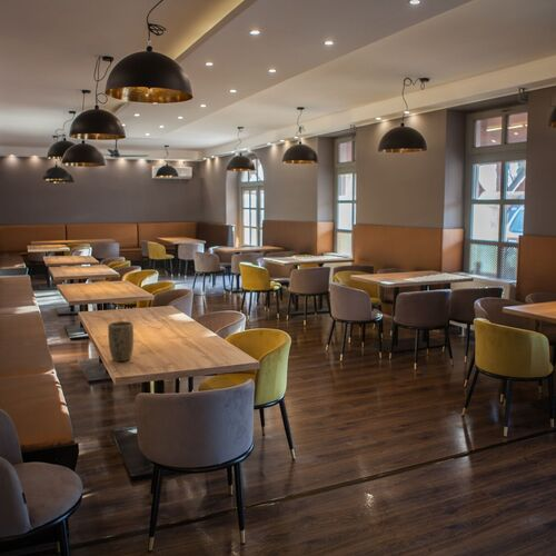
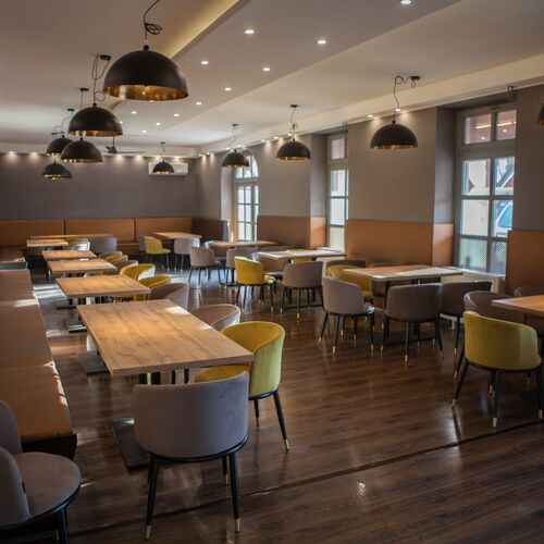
- plant pot (121, 341)
